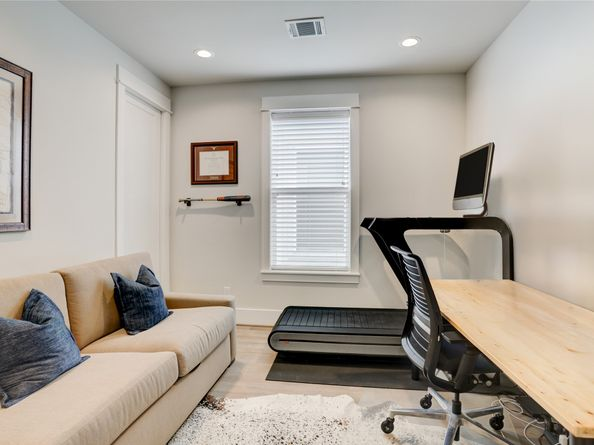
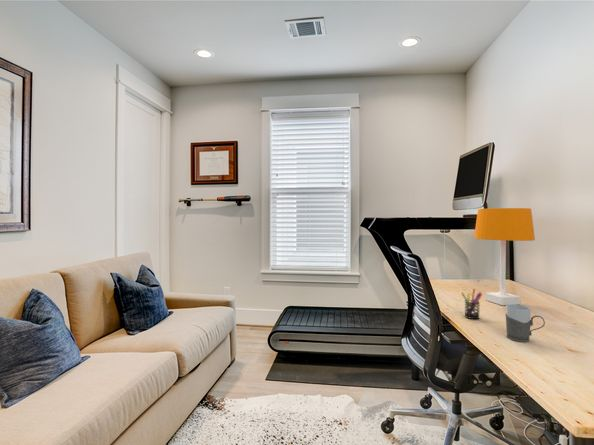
+ pen holder (470, 303)
+ mug (524, 323)
+ desk lamp (503, 255)
